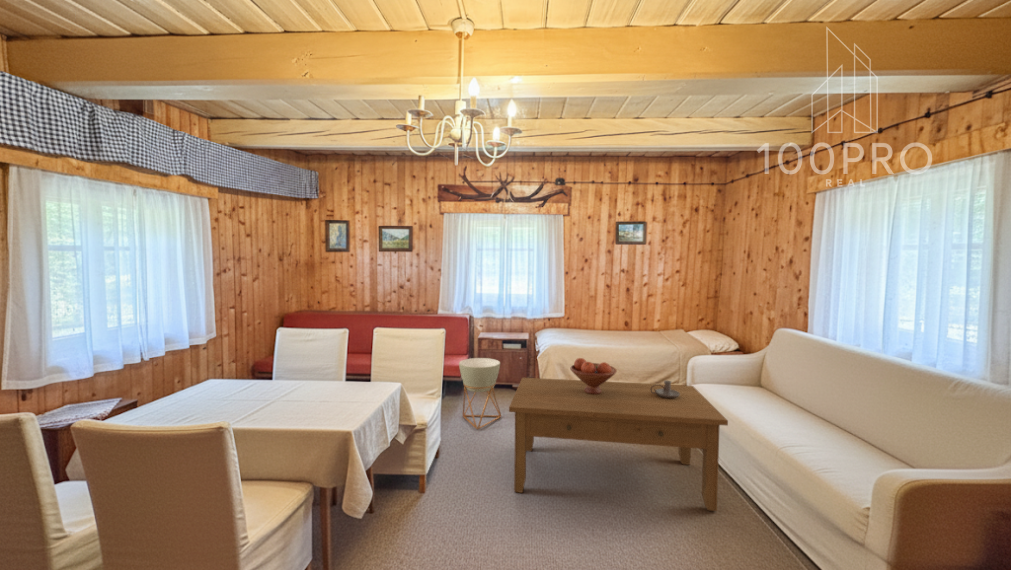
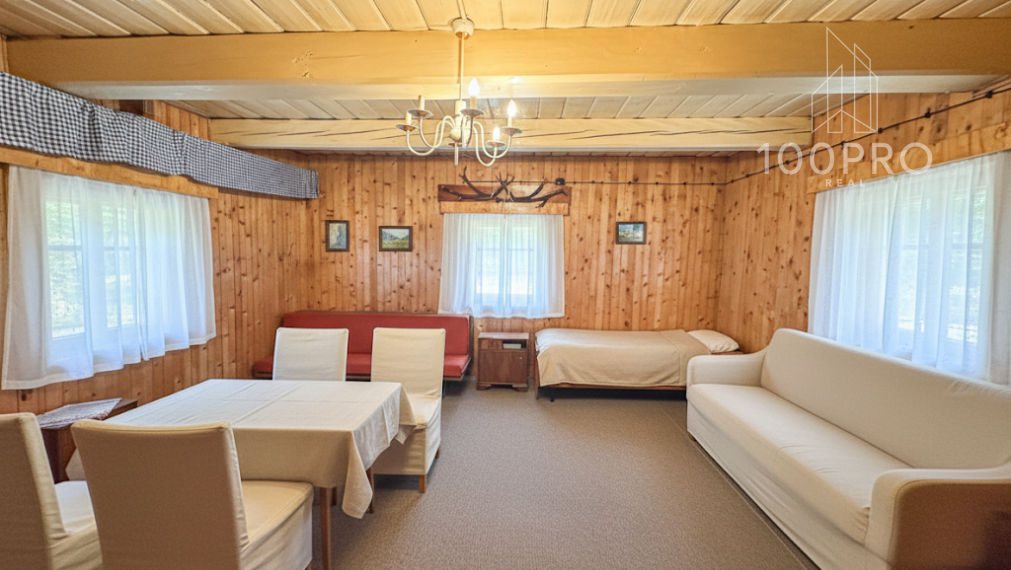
- fruit bowl (593, 375)
- coffee table (608, 435)
- candle holder (664, 388)
- planter (479, 391)
